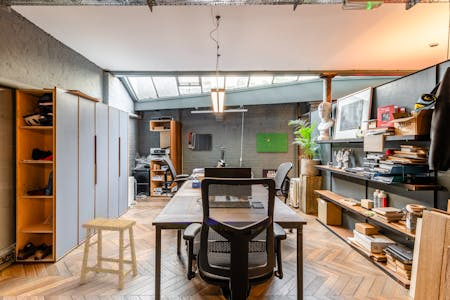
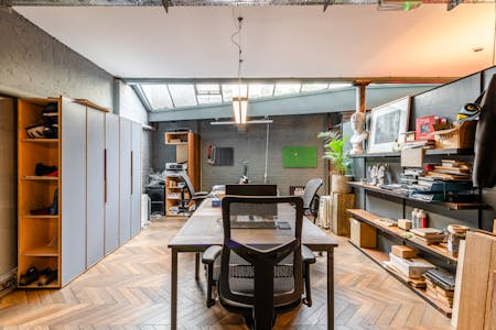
- stool (109, 258)
